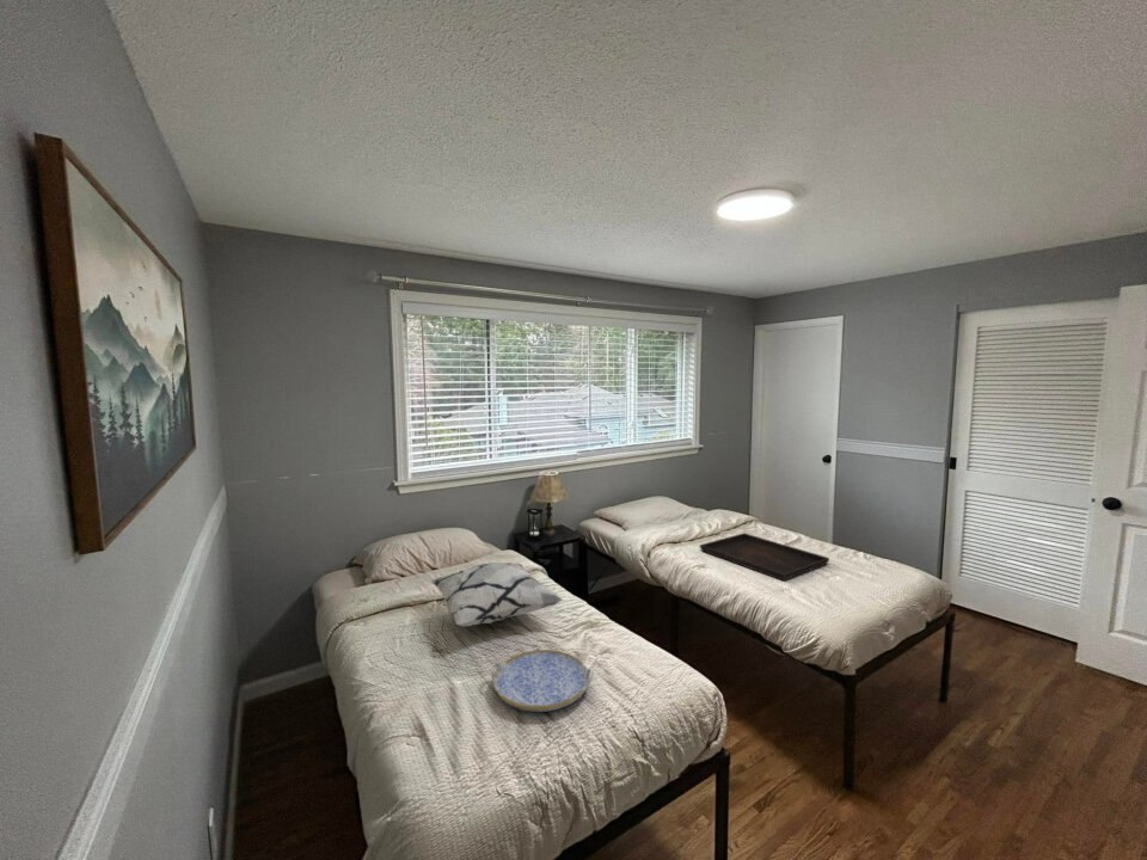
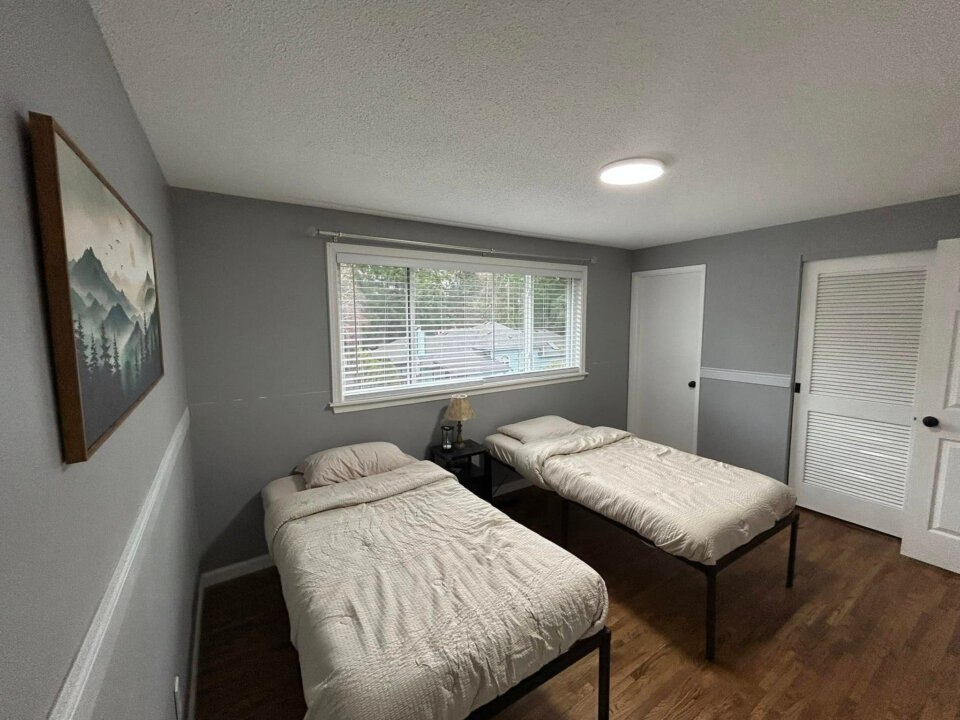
- serving tray (541, 677)
- serving tray (761, 554)
- decorative pillow (493, 590)
